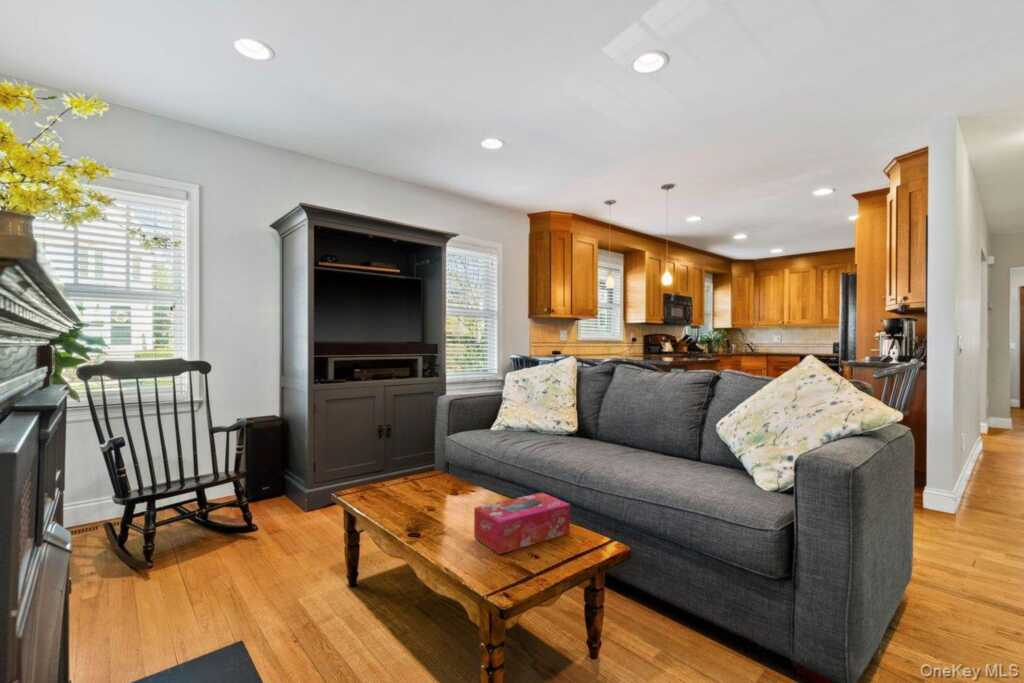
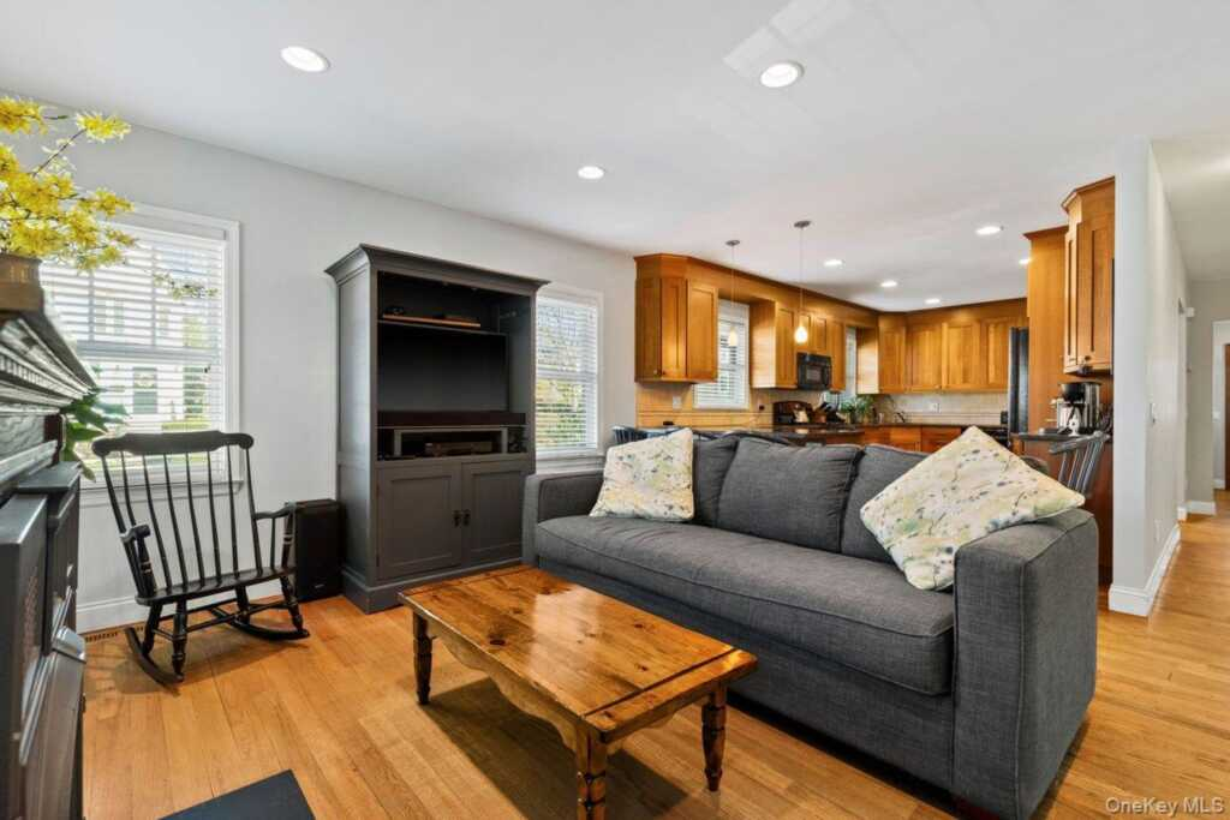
- tissue box (522, 520)
